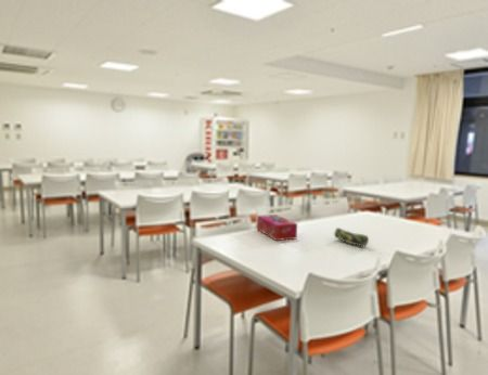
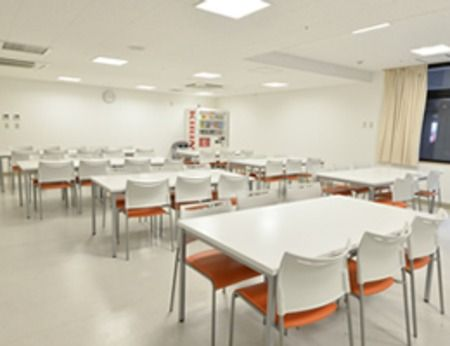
- tissue box (275, 227)
- pencil case (349, 236)
